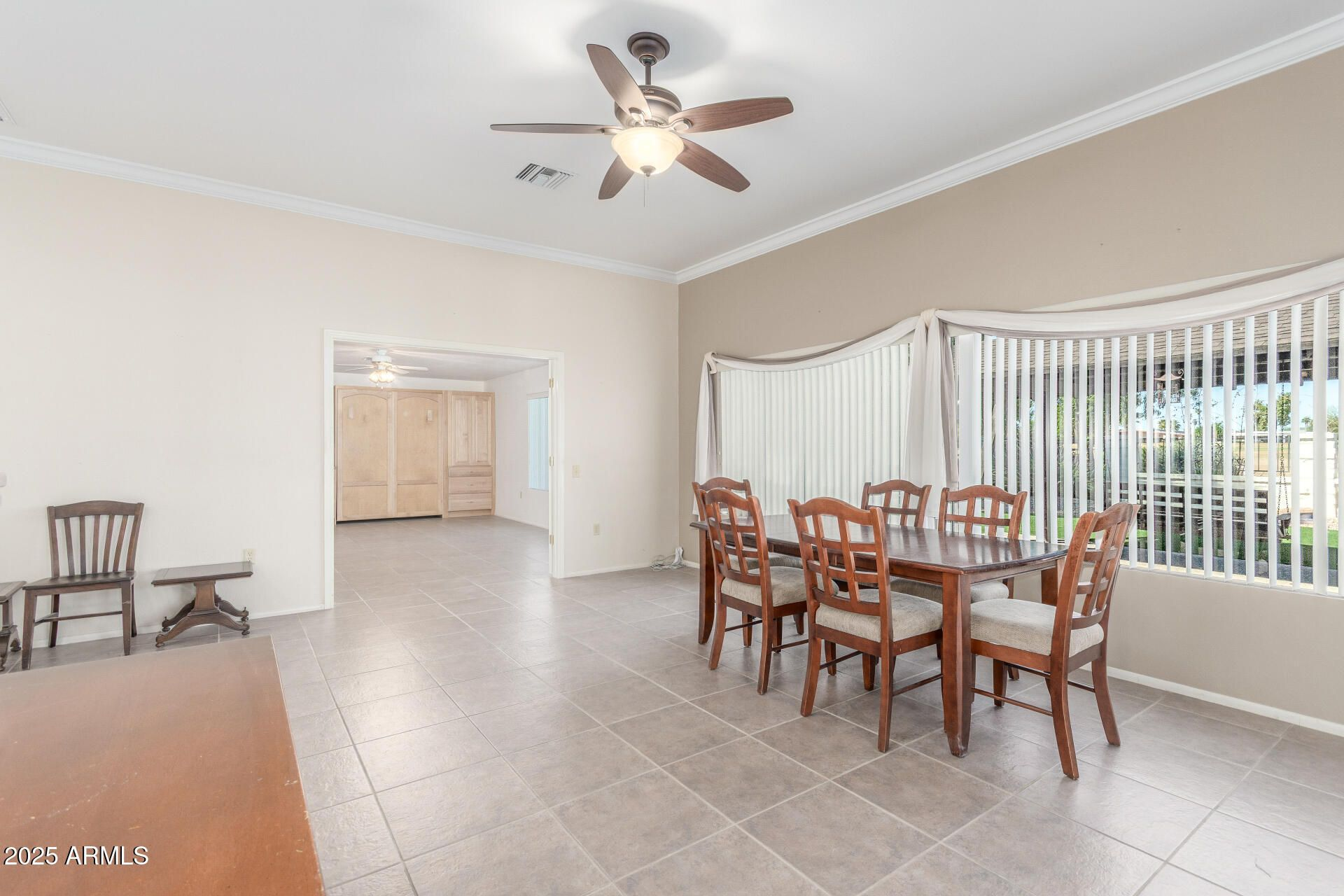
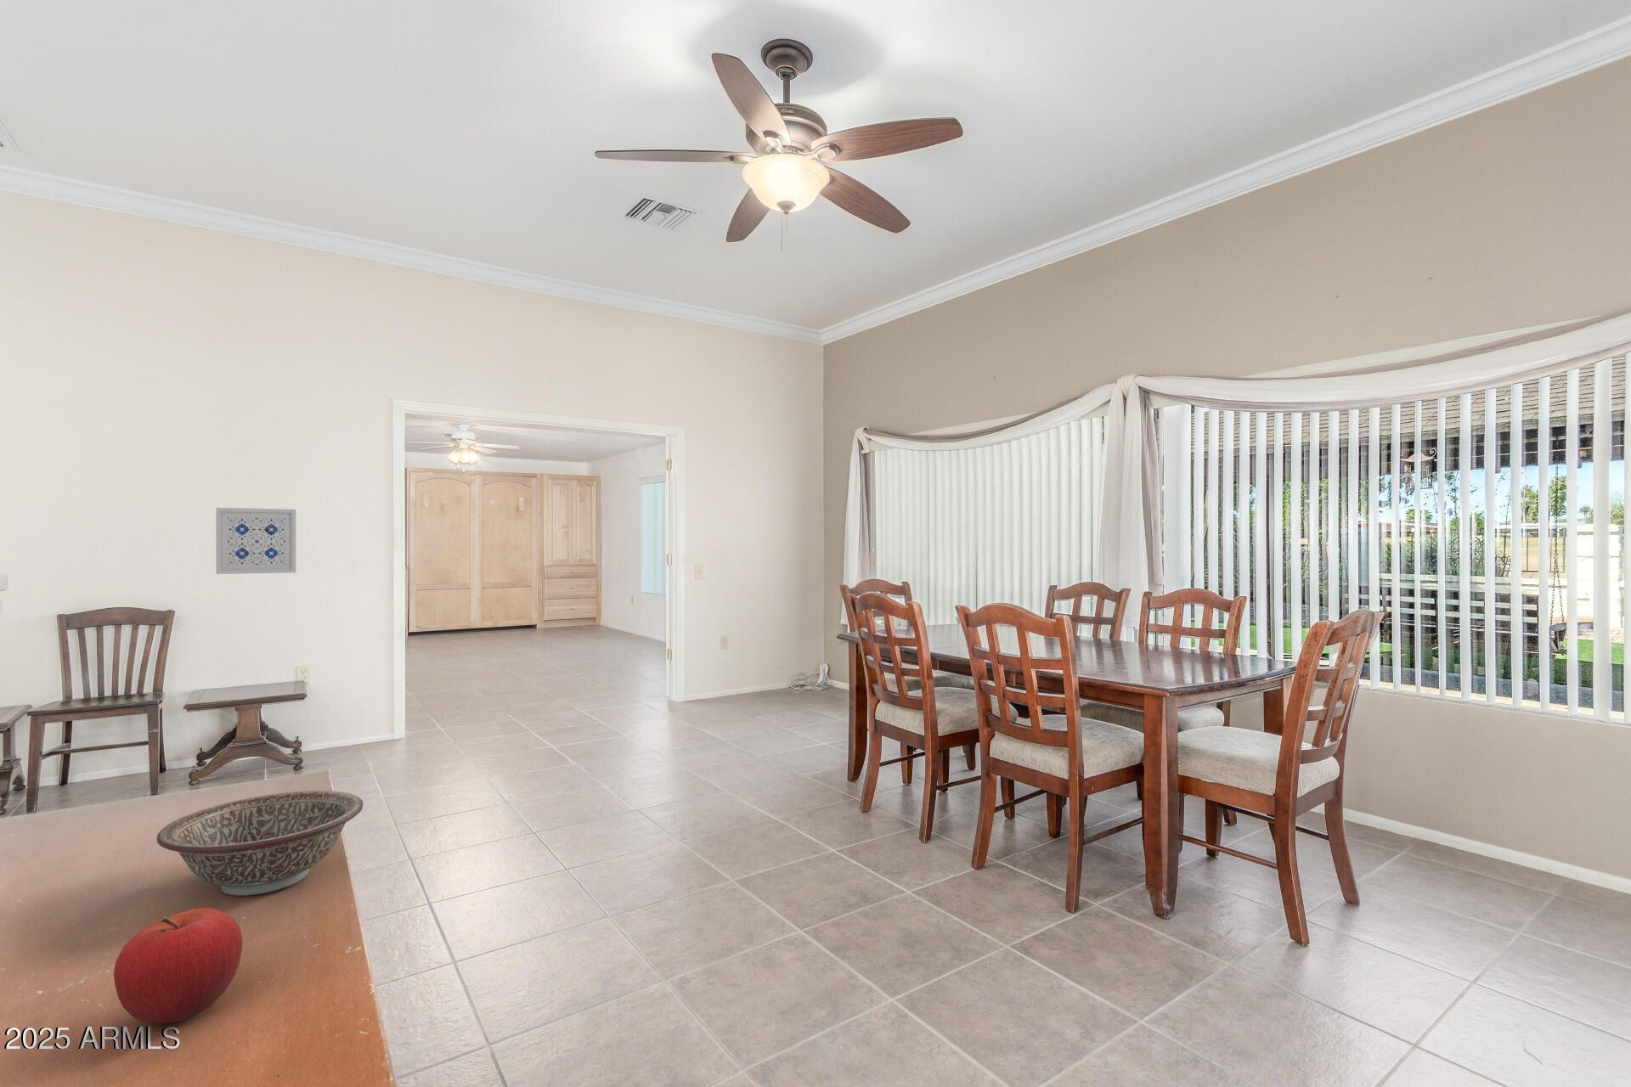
+ decorative bowl (266, 848)
+ wall art (256, 541)
+ fruit (181, 961)
